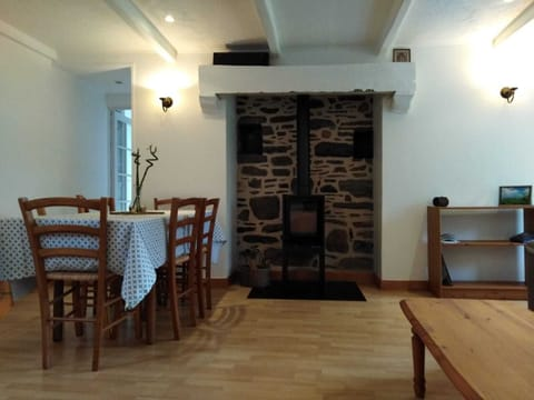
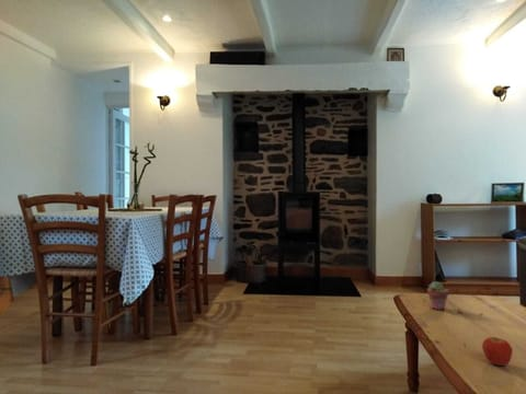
+ apple (496, 350)
+ potted succulent (437, 294)
